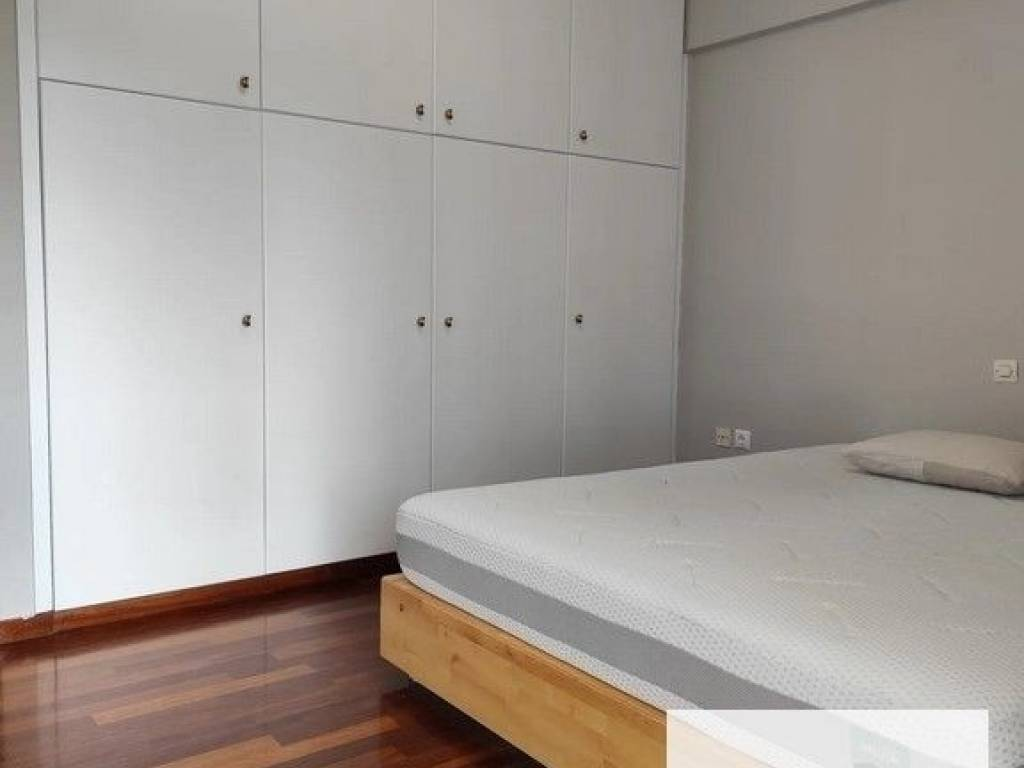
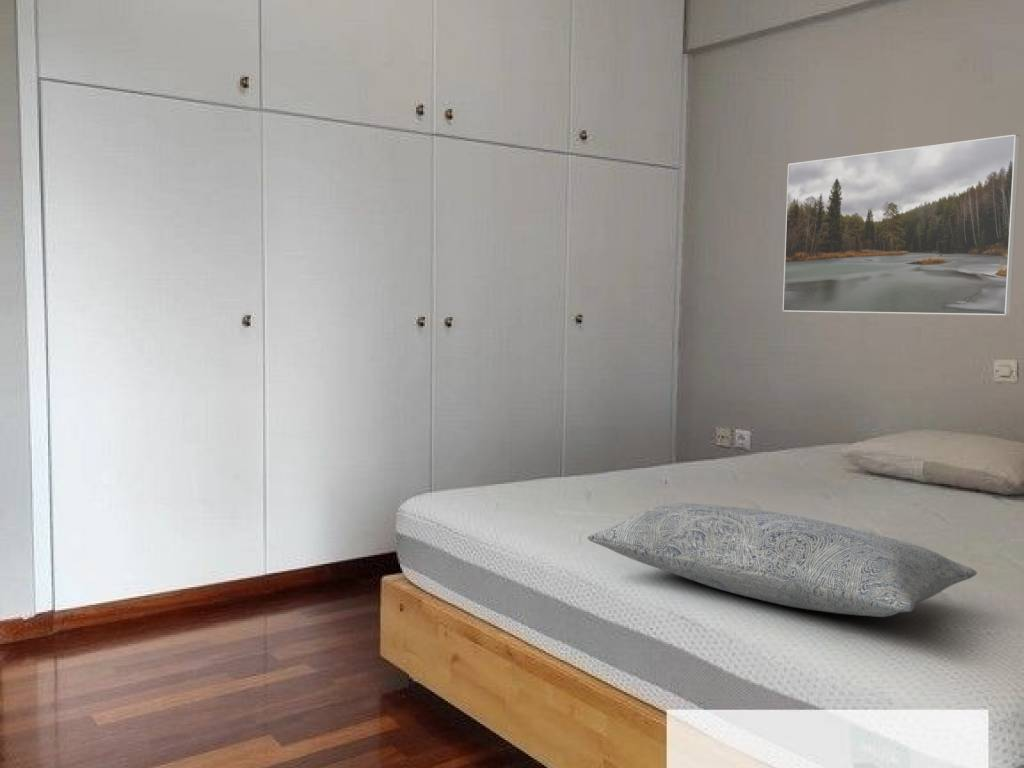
+ pillow (769, 555)
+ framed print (888, 232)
